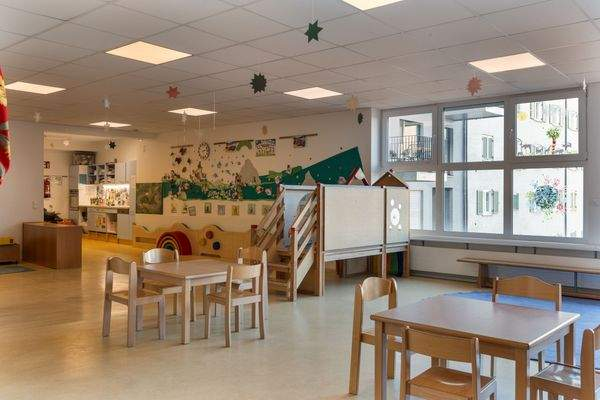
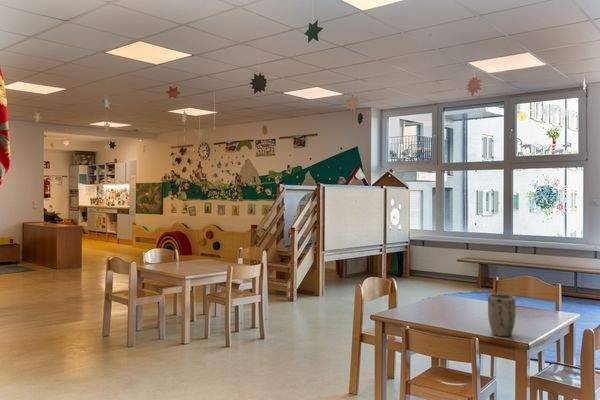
+ plant pot (501, 315)
